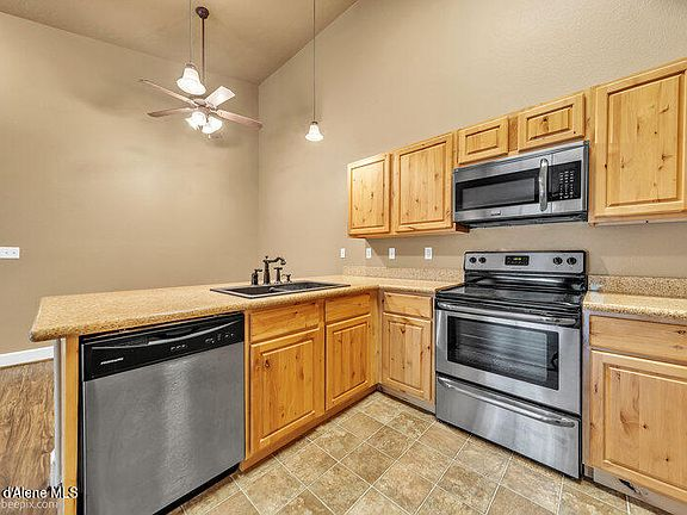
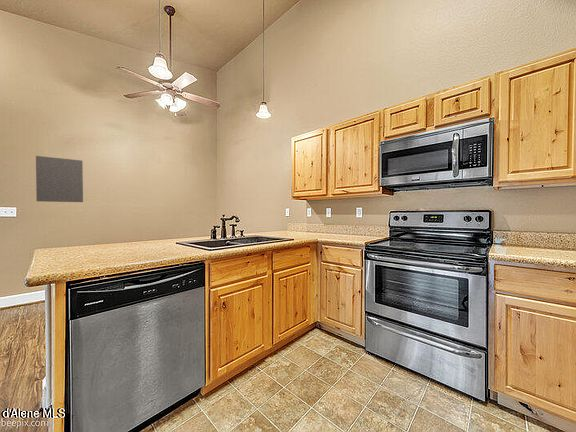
+ wall art (60, 180)
